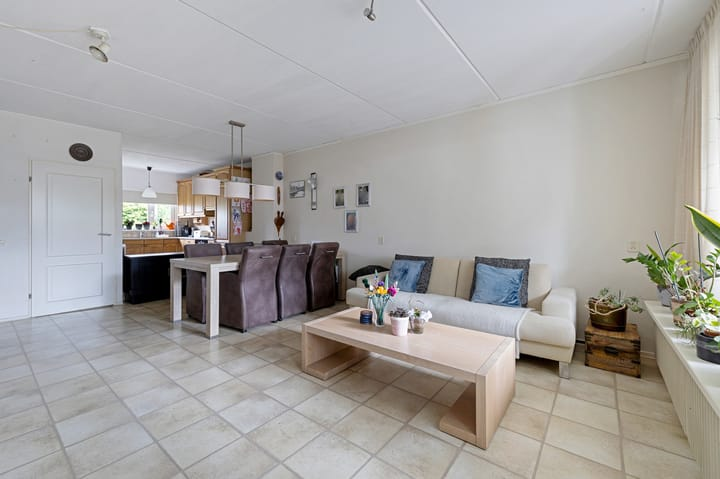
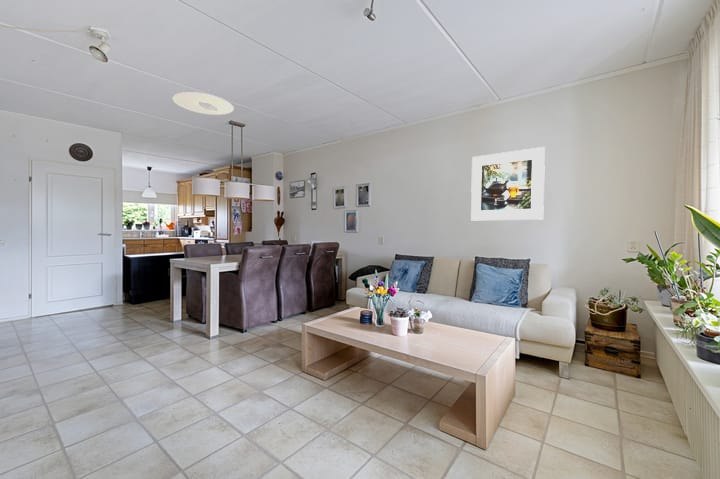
+ ceiling light (204, 101)
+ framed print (505, 186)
